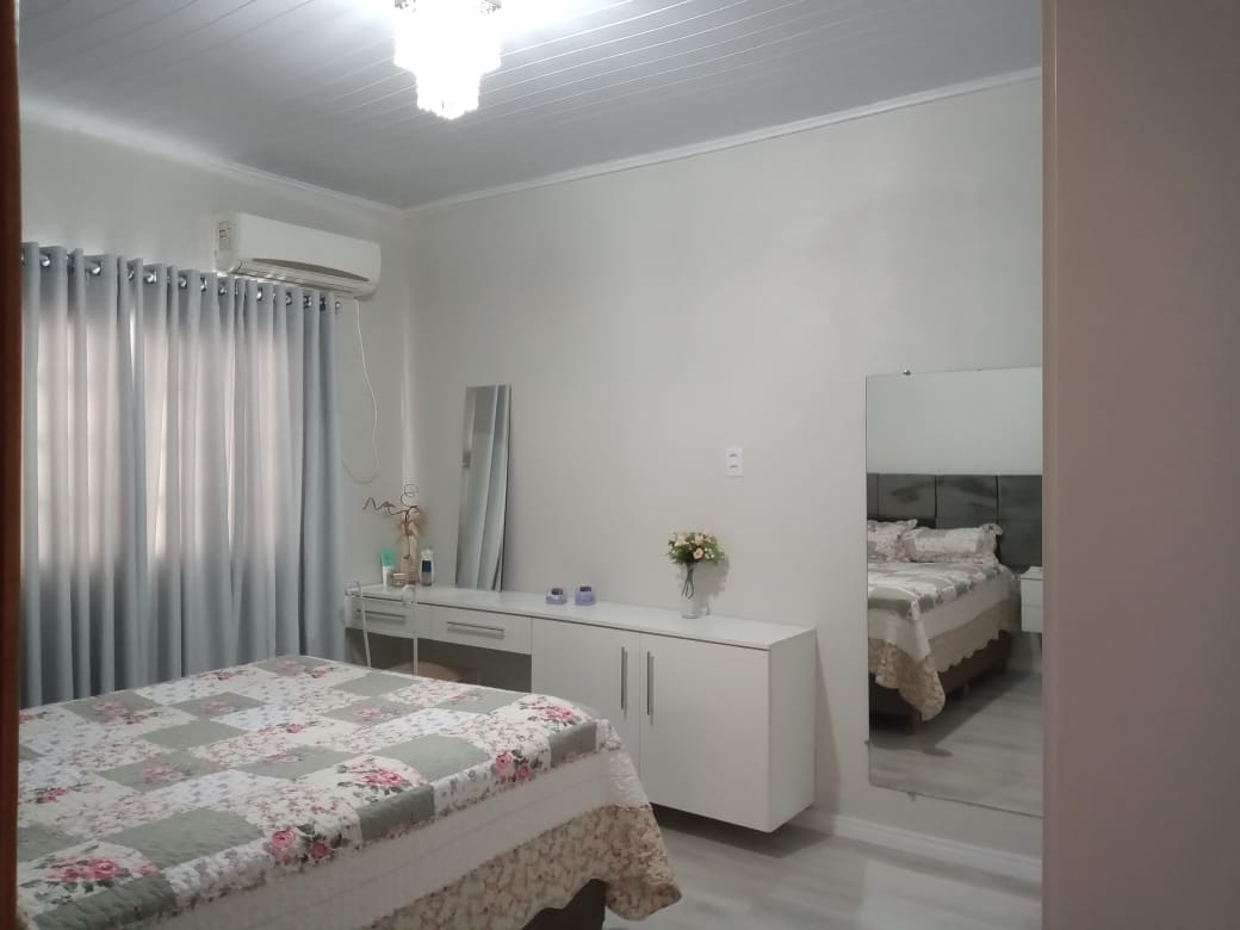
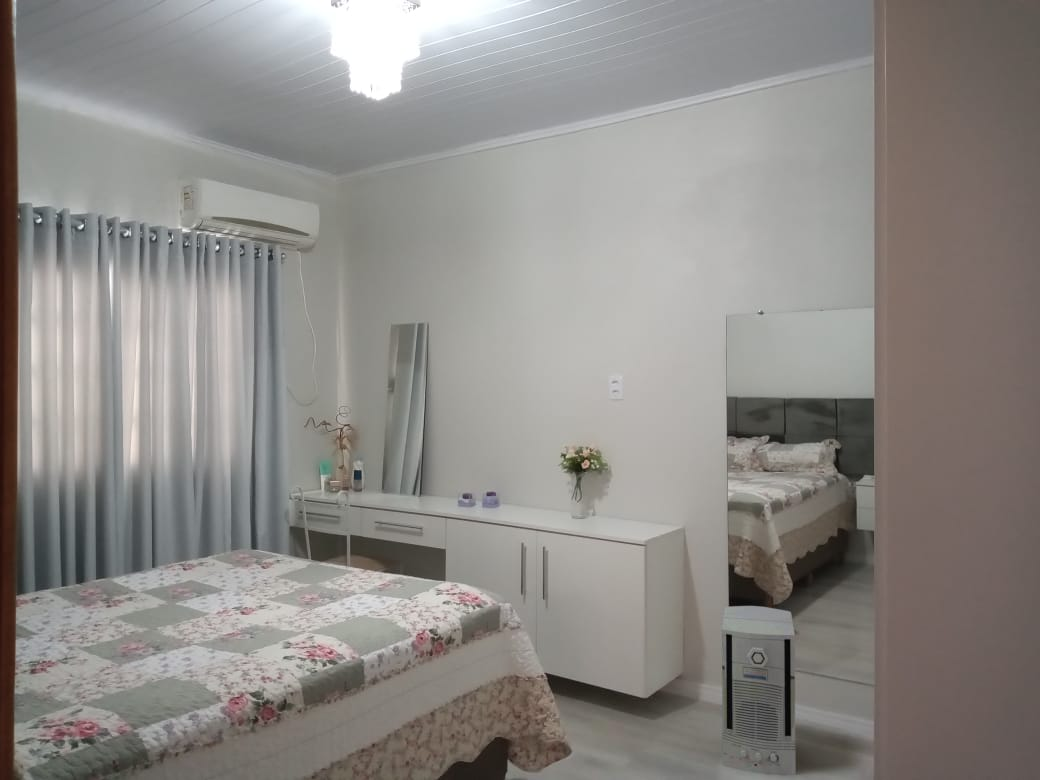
+ air purifier (758, 686)
